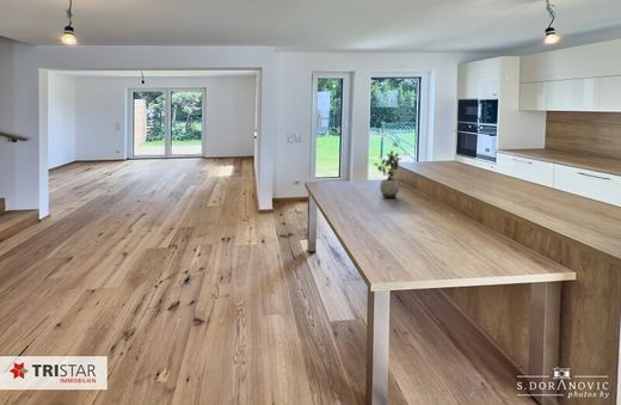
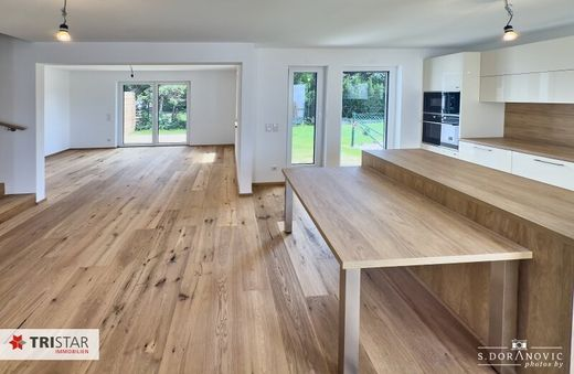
- potted plant (387, 173)
